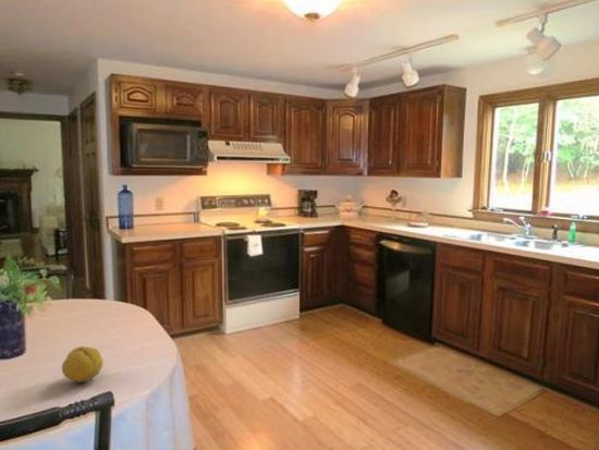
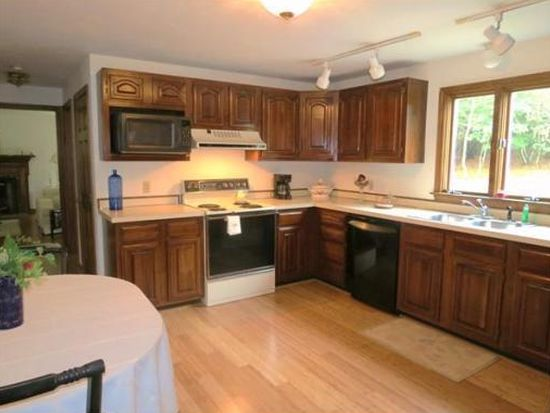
- fruit (82, 364)
